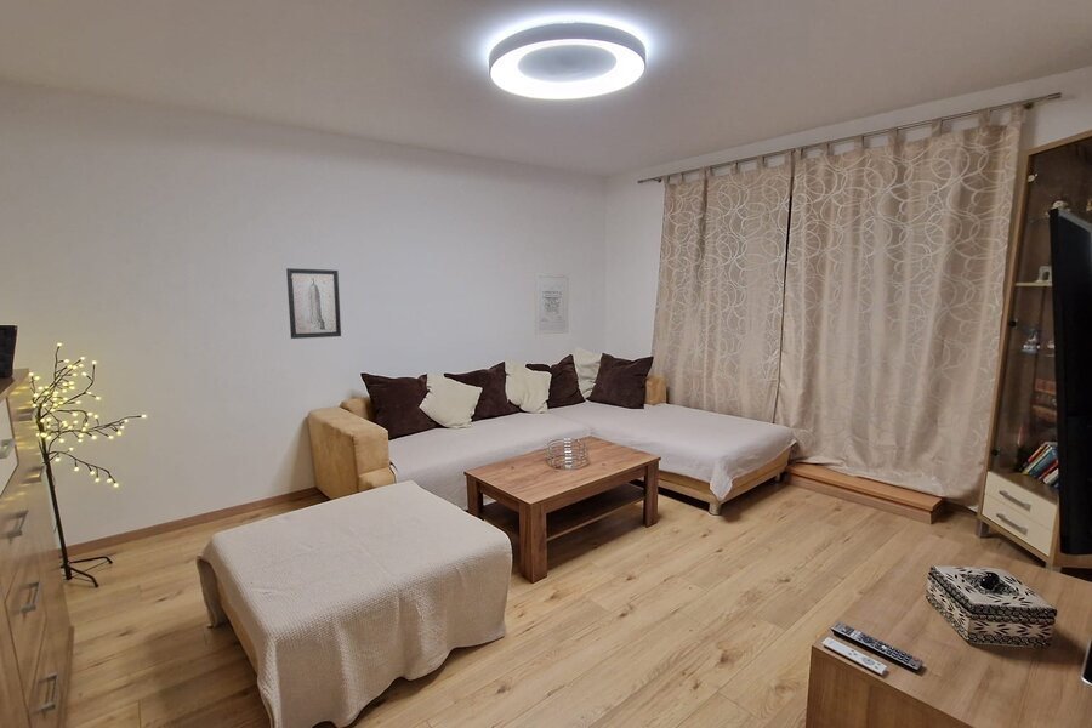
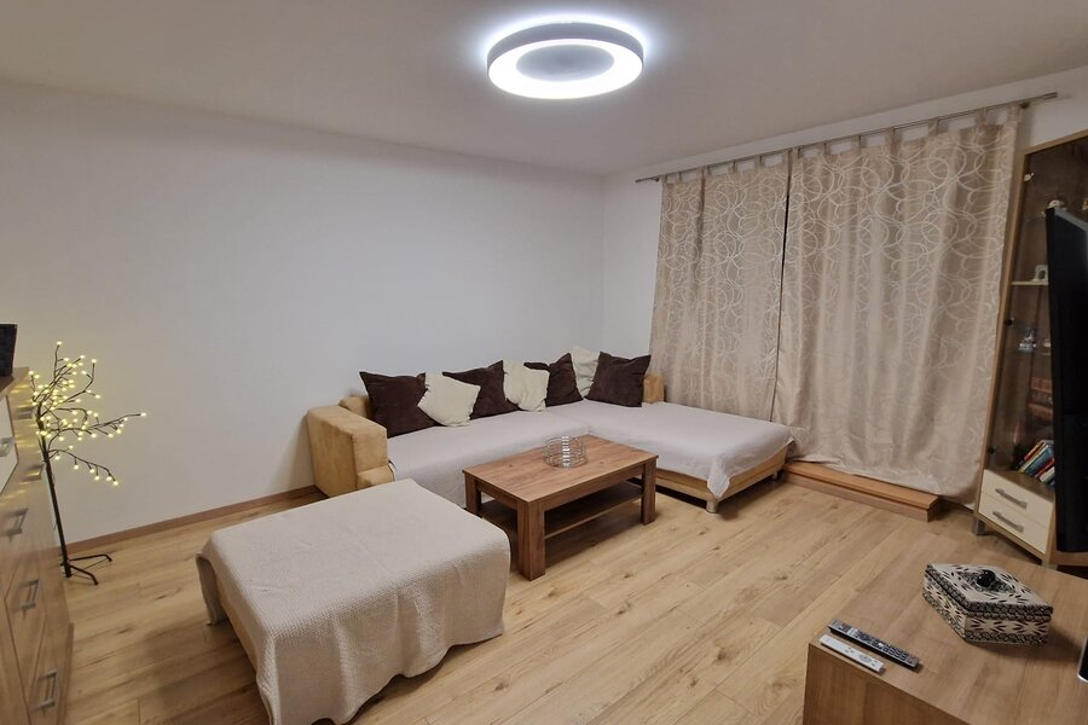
- wall art (551, 303)
- wall art (314, 303)
